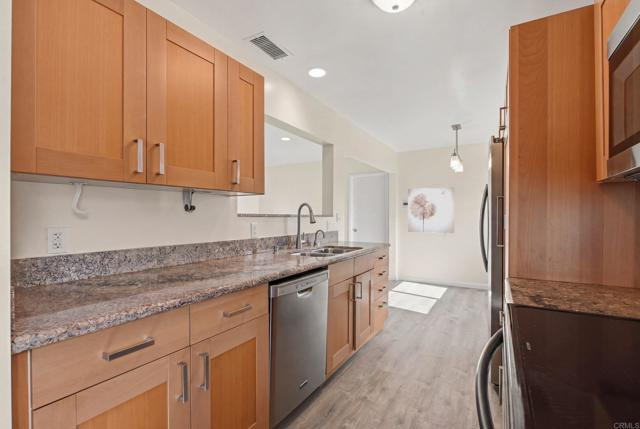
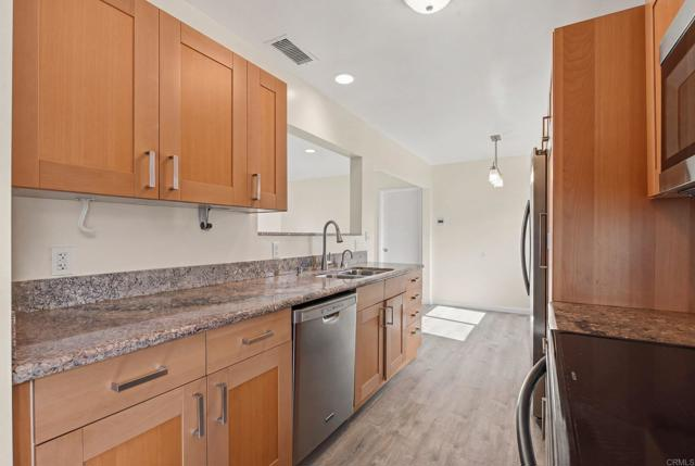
- wall art (430, 210)
